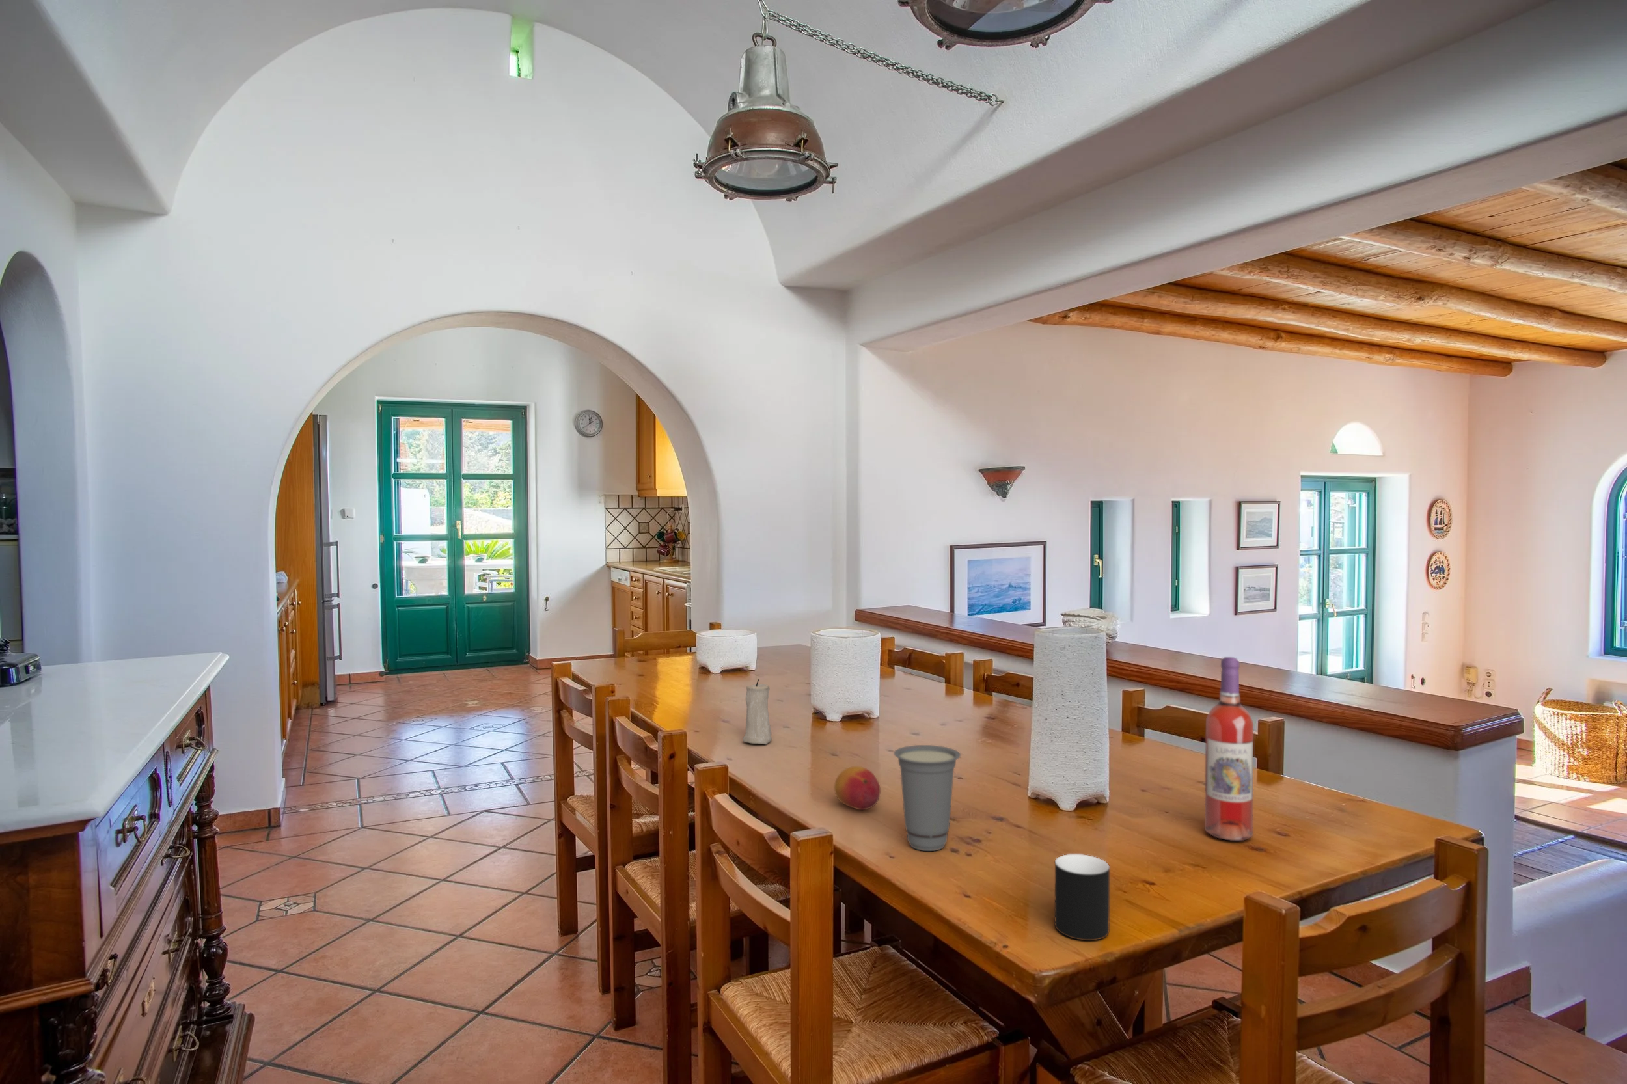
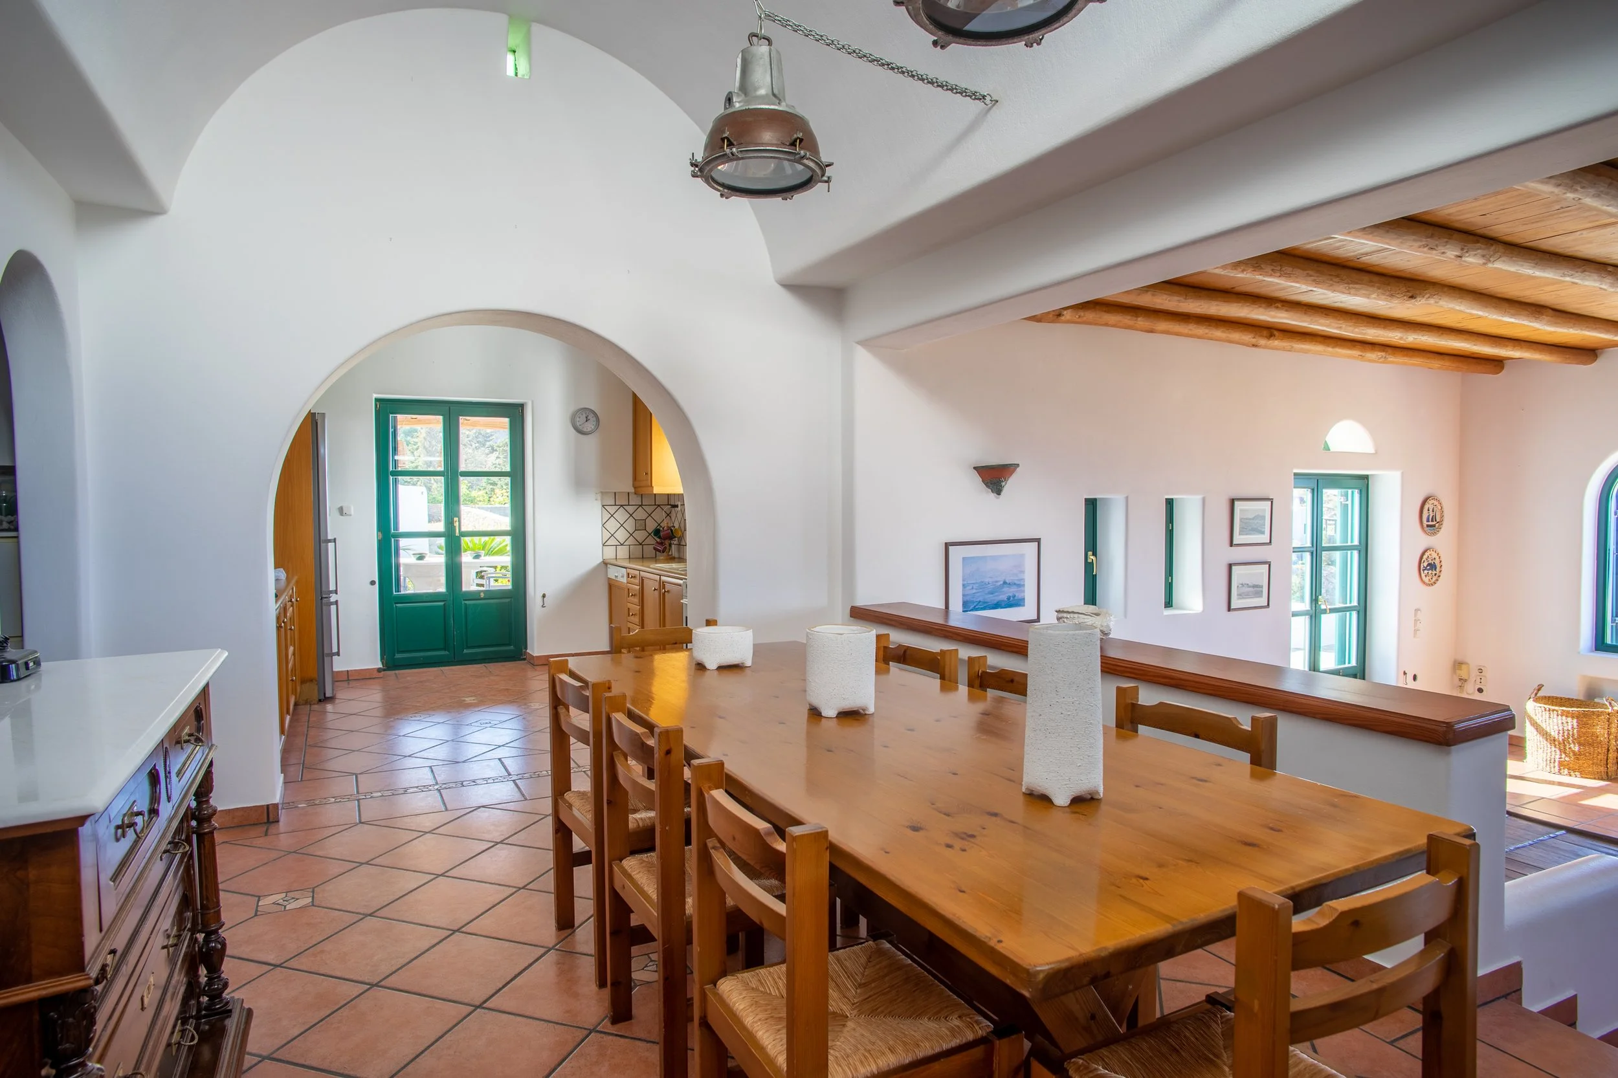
- cup (1087, 893)
- cup (927, 798)
- fruit (855, 788)
- wine bottle (1229, 746)
- candle (757, 710)
